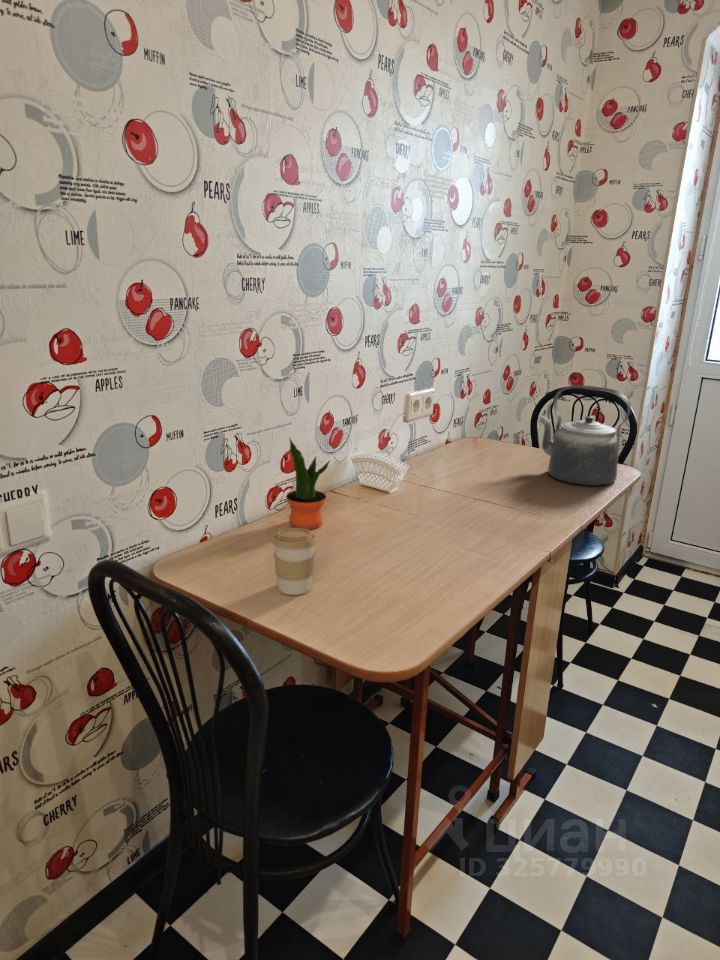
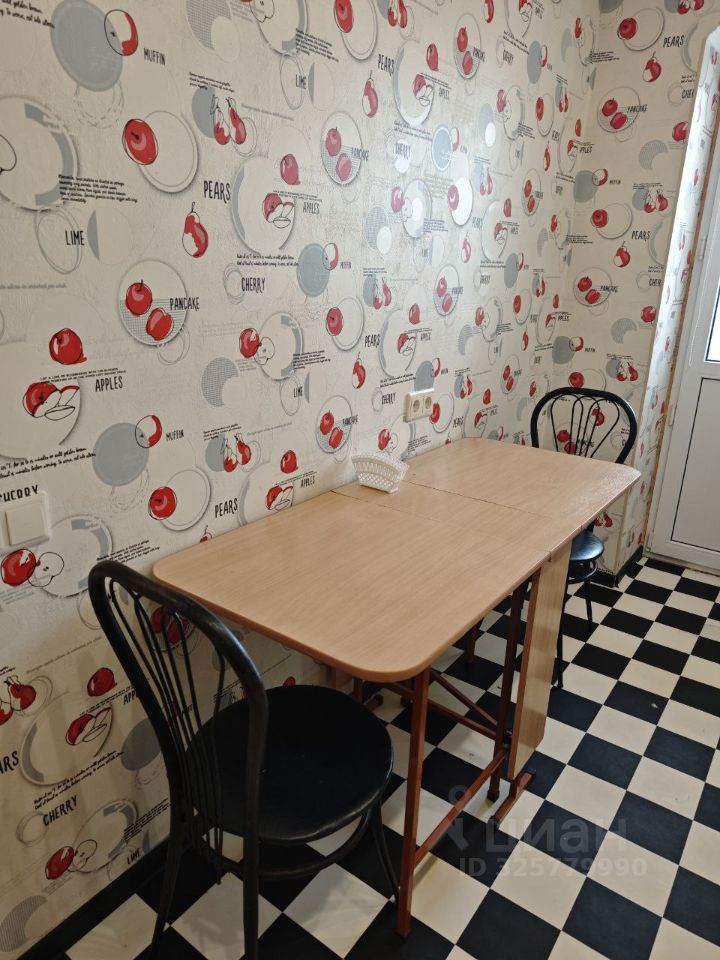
- potted plant (304, 481)
- coffee cup (294, 559)
- kettle (580, 431)
